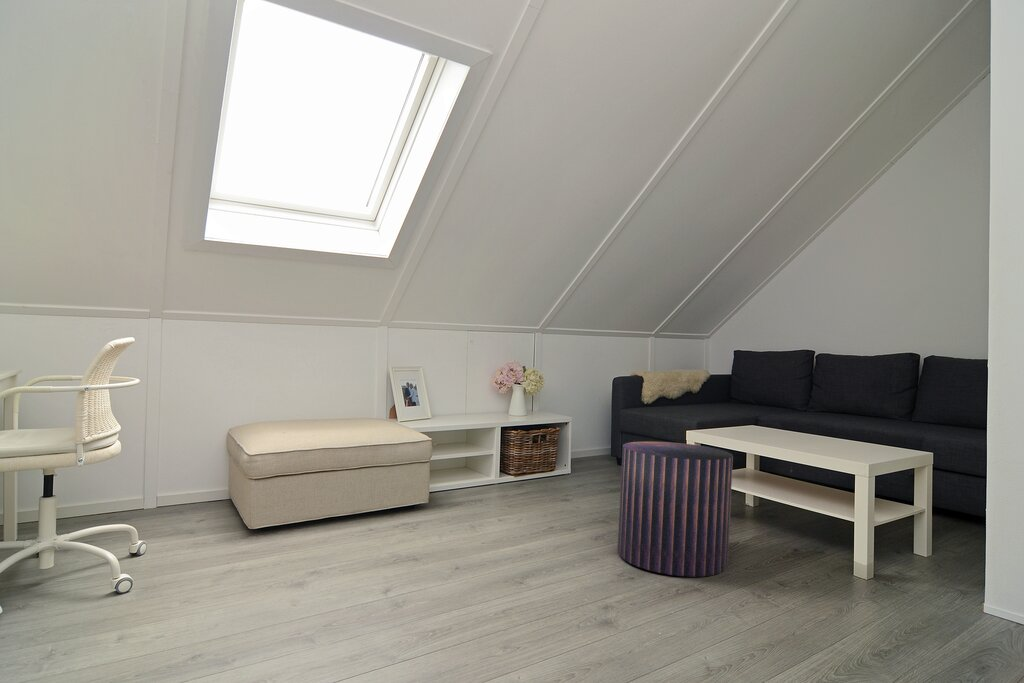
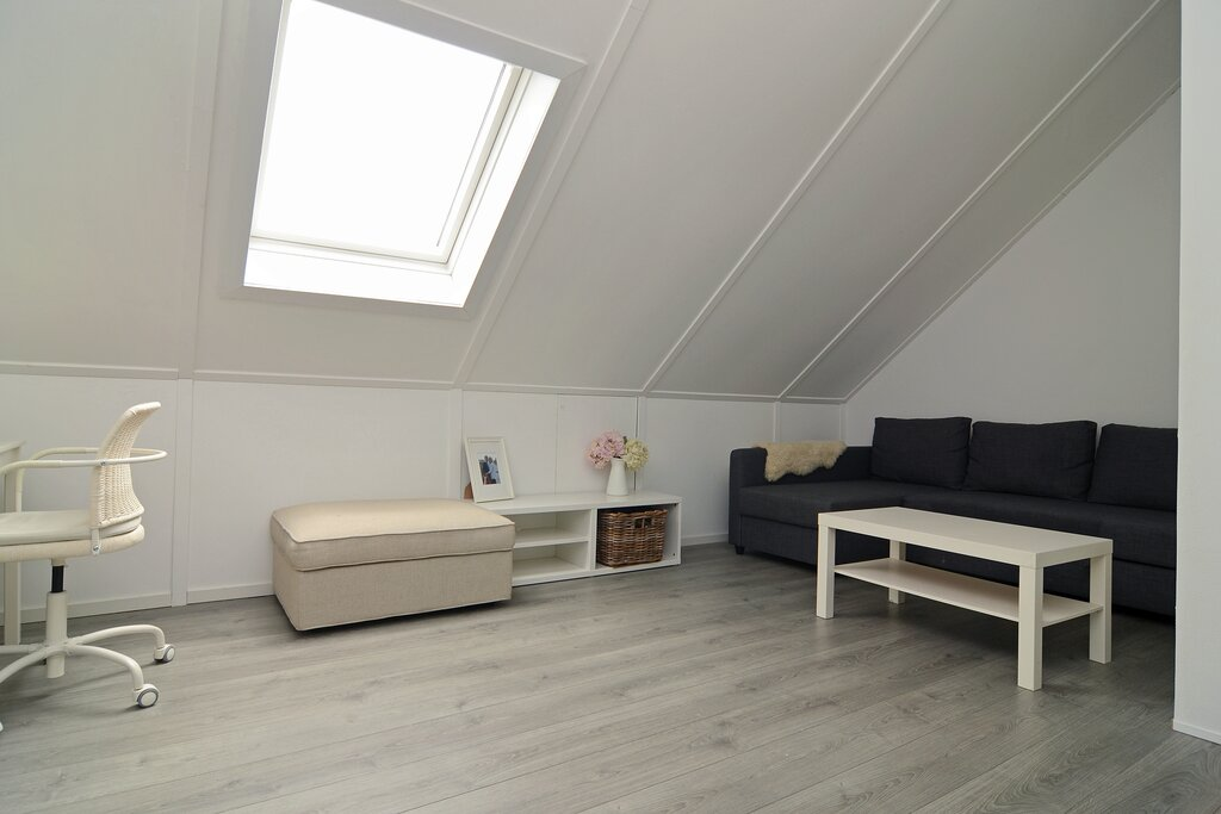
- stool (674, 503)
